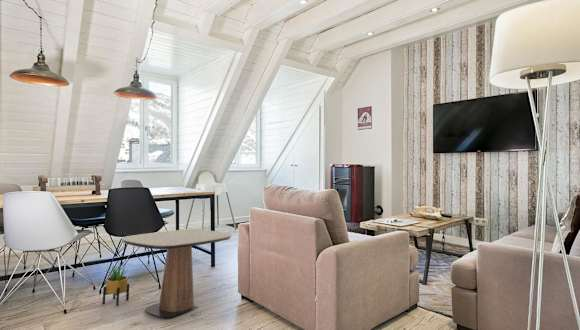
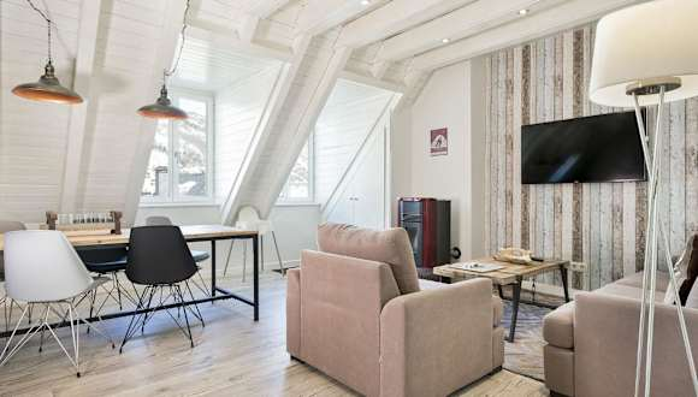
- potted plant (116, 281)
- side table (178, 270)
